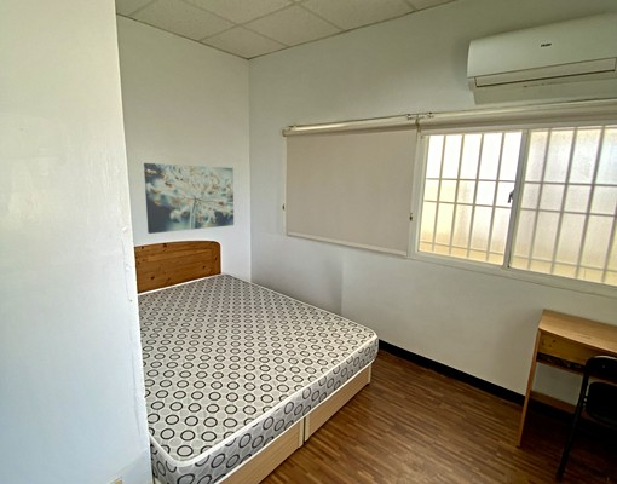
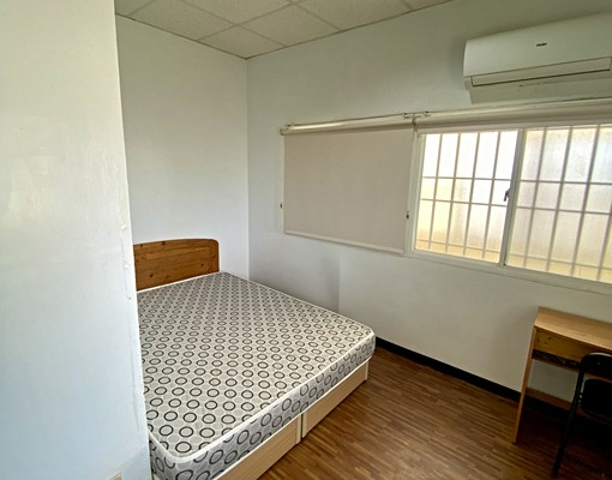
- wall art (194, 197)
